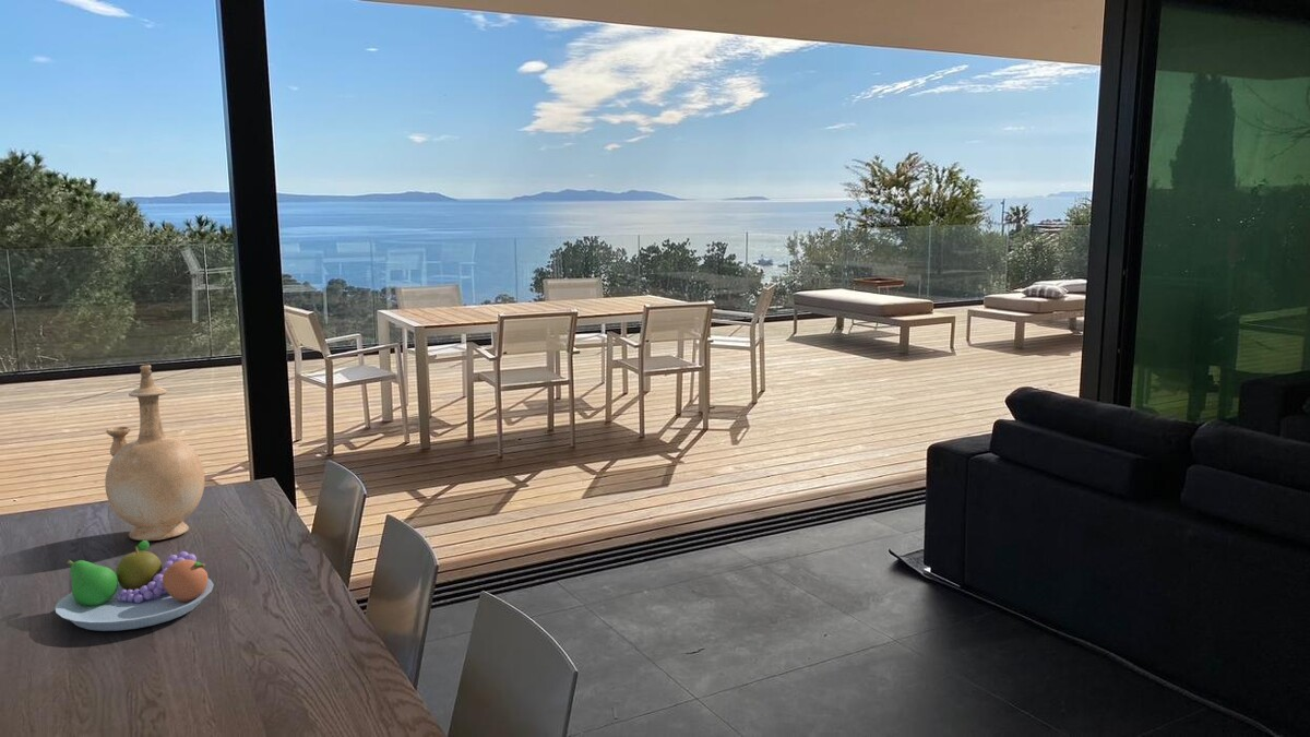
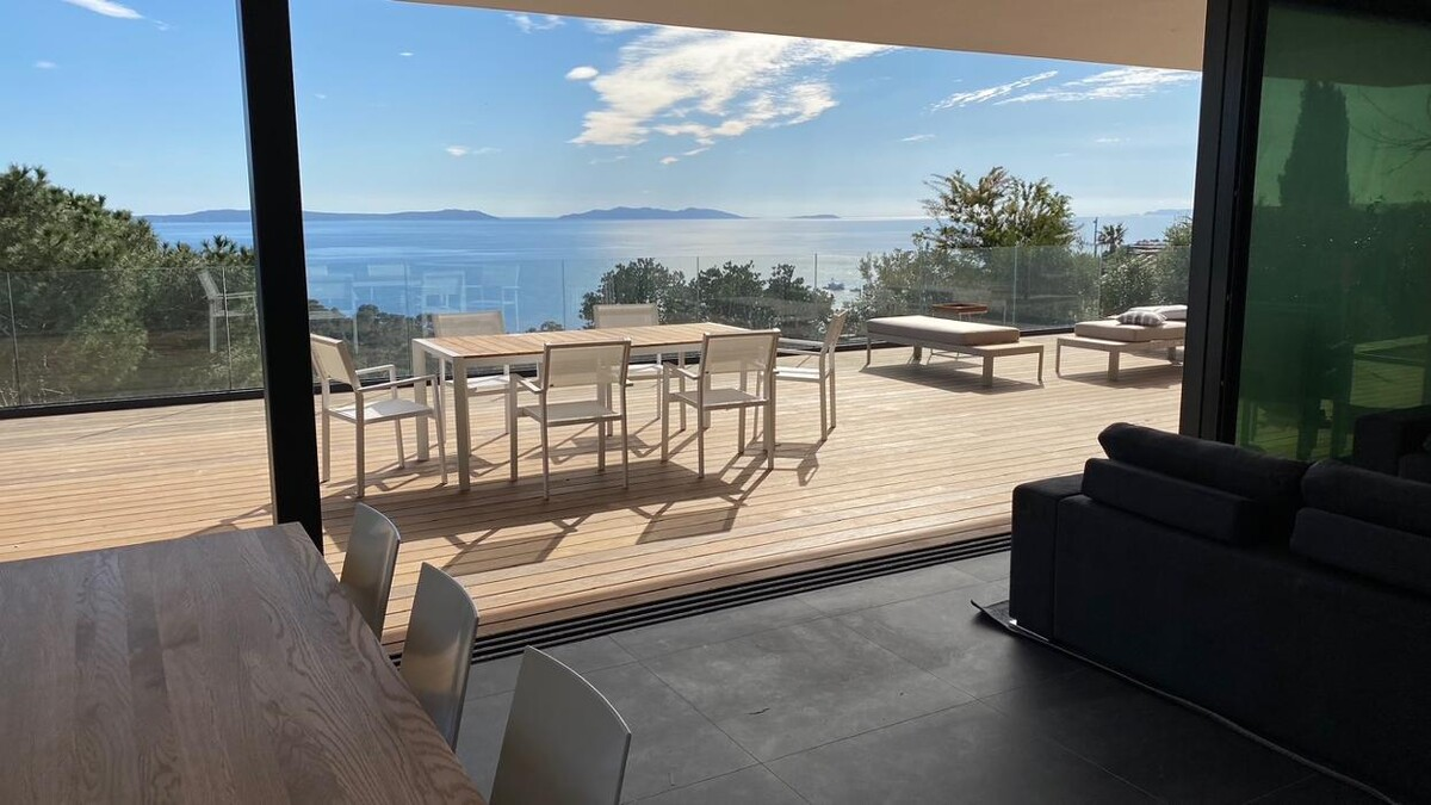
- vase (152, 450)
- fruit bowl (132, 581)
